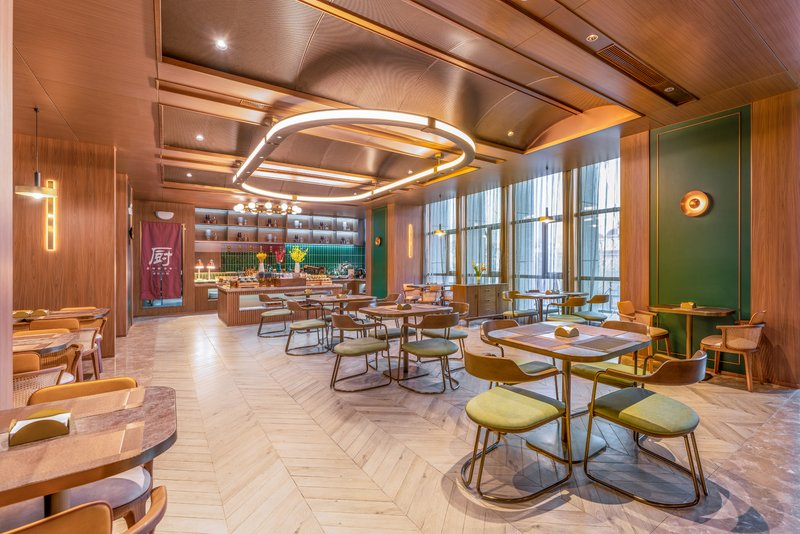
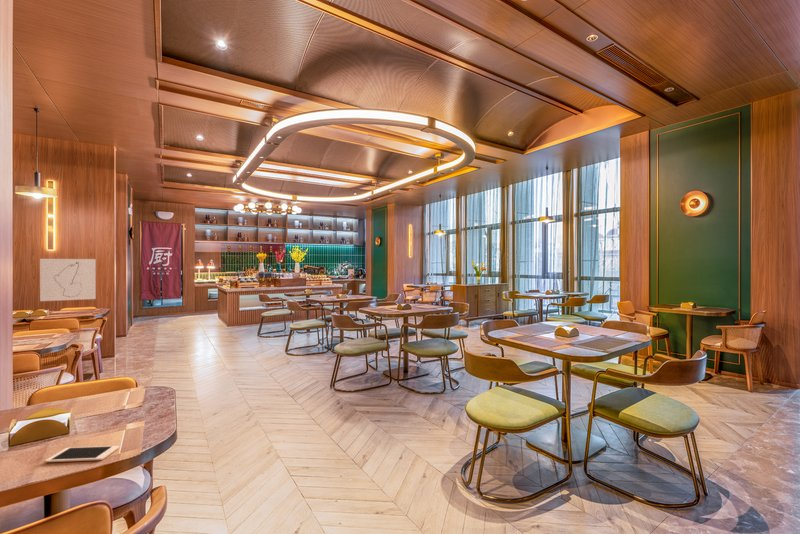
+ cell phone (83, 453)
+ wall art (68, 279)
